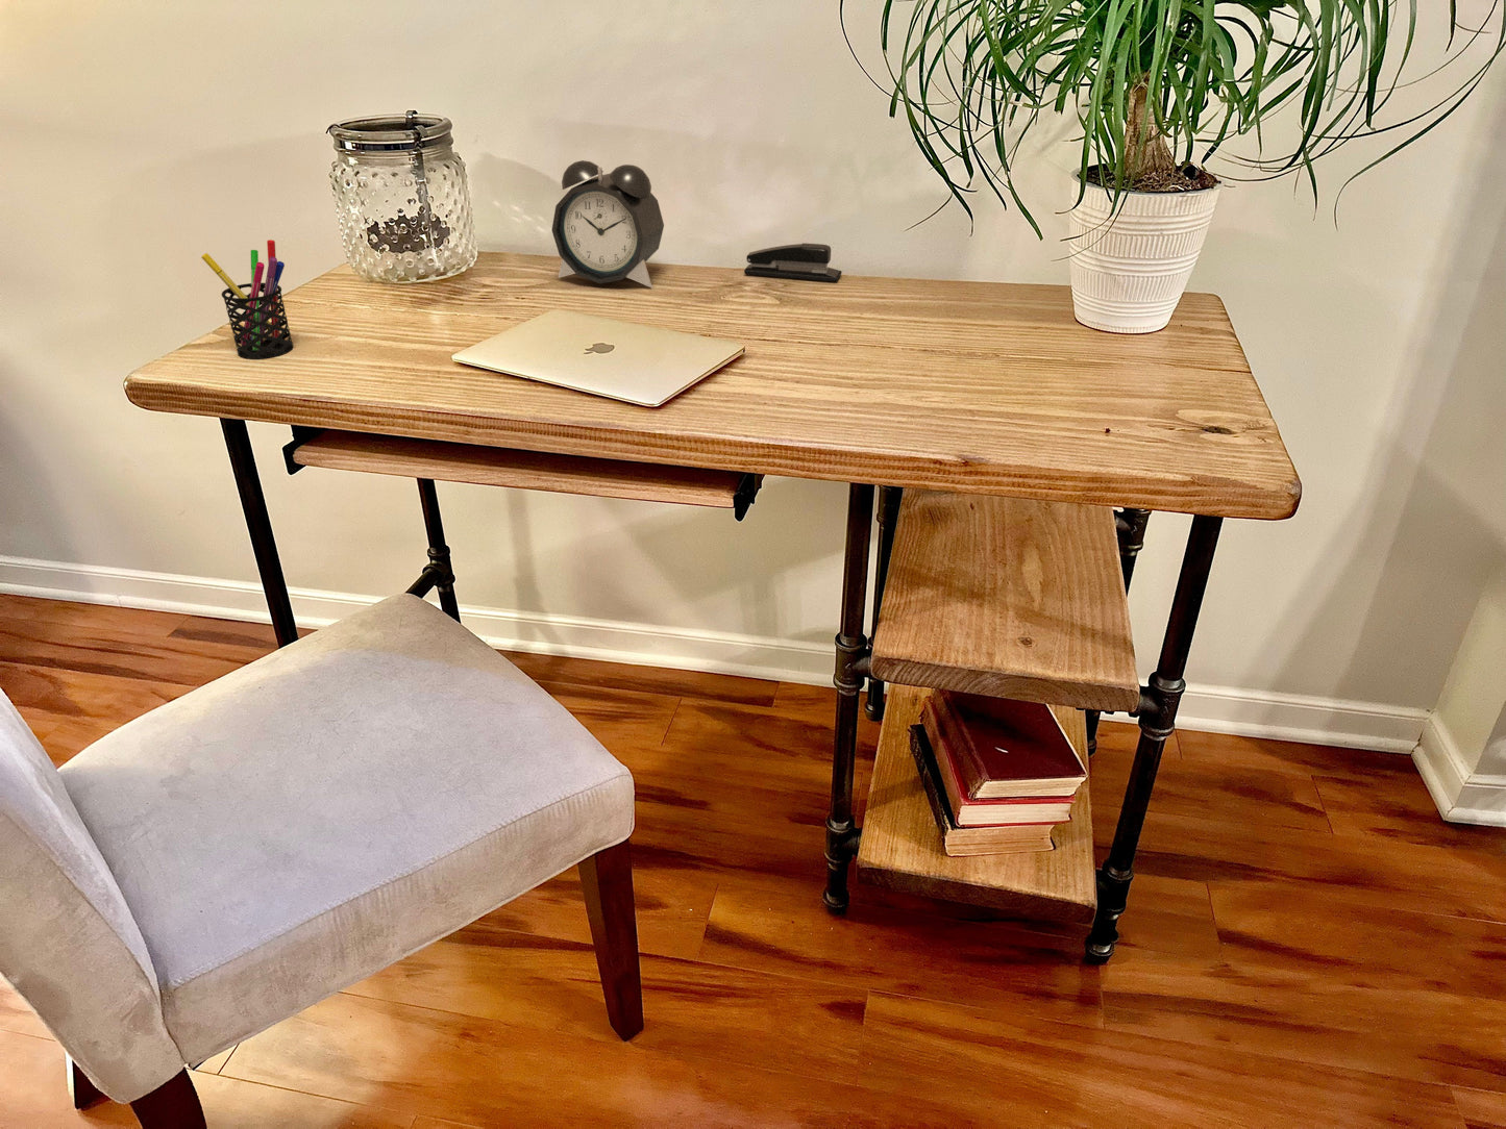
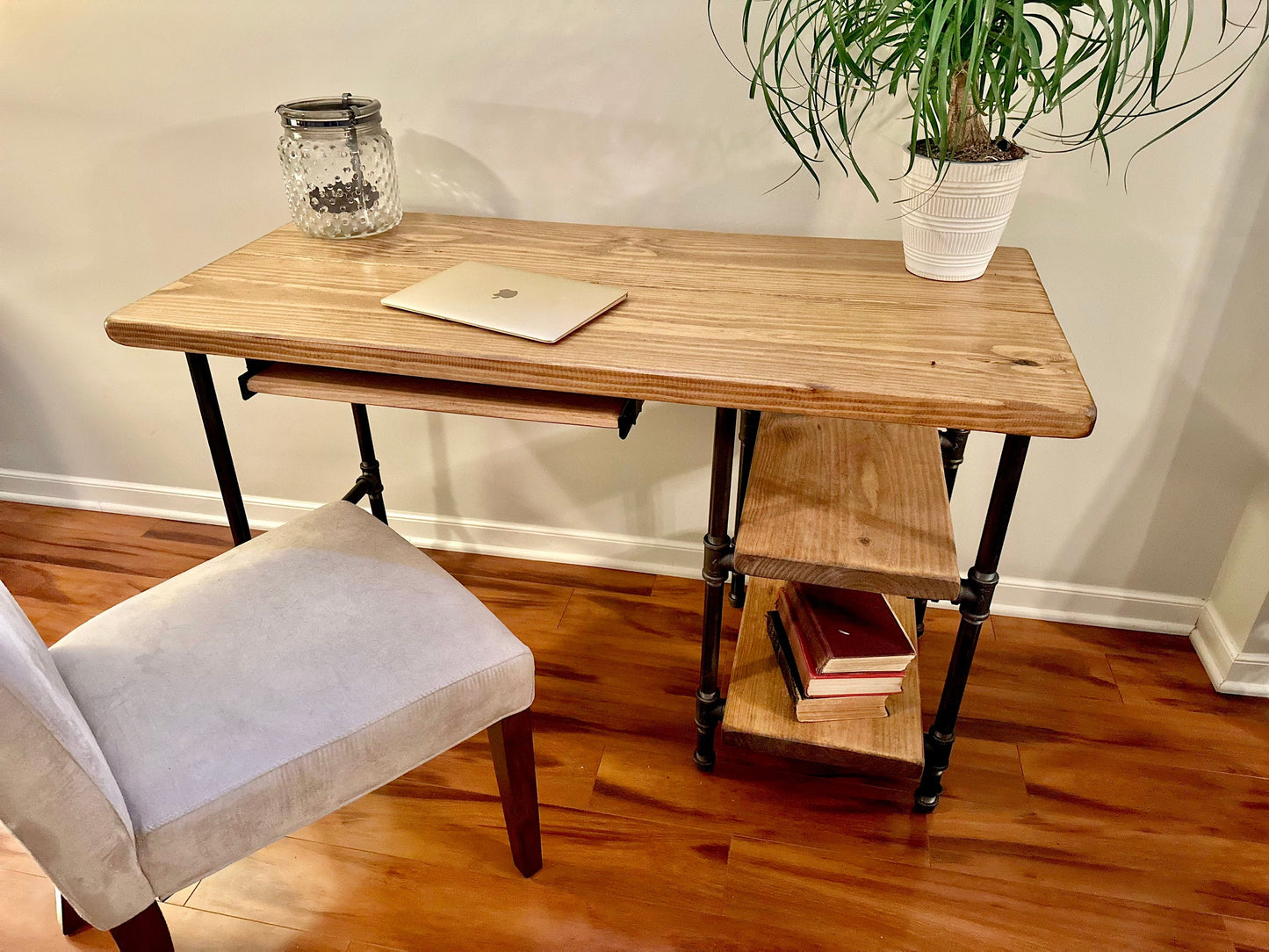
- stapler (792, 260)
- alarm clock (606, 222)
- pen holder (258, 296)
